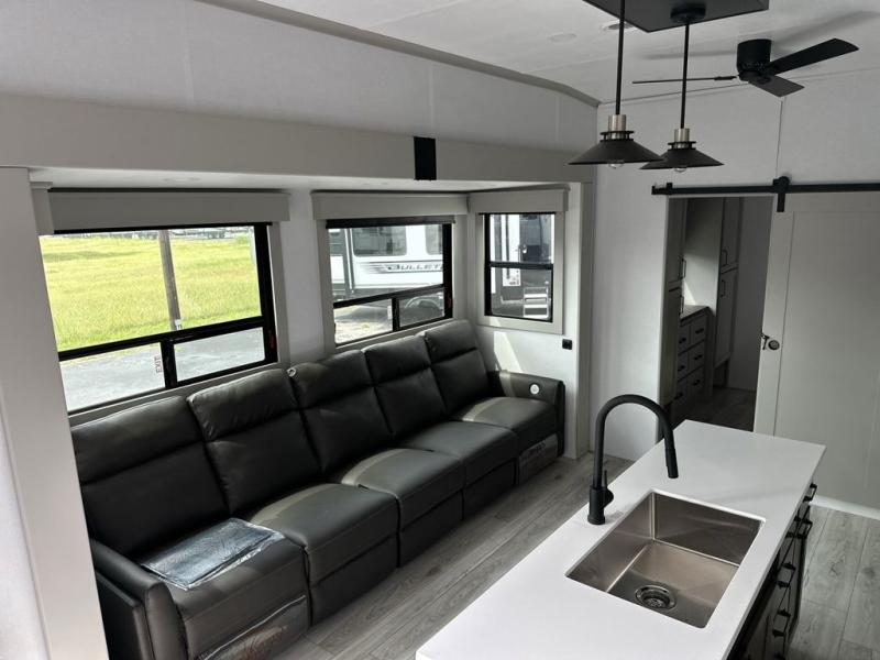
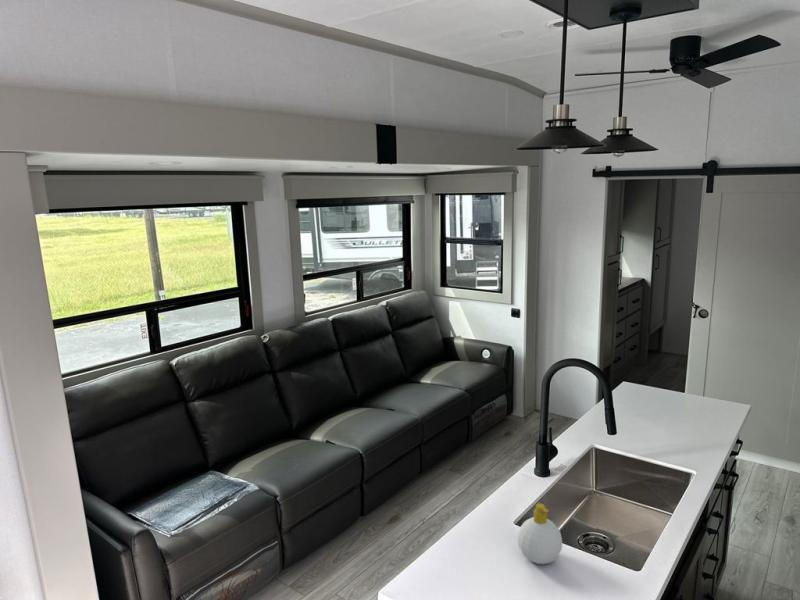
+ soap bottle (539, 531)
